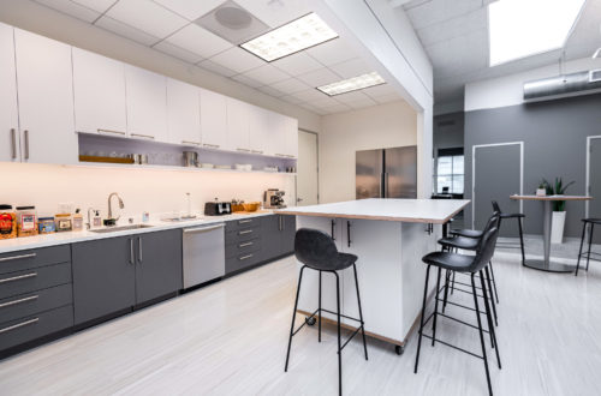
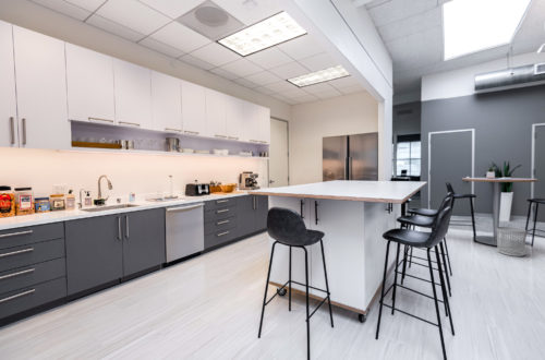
+ waste bin (510, 241)
